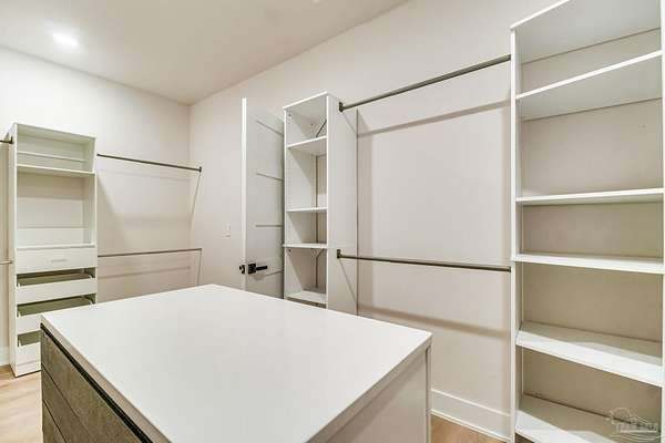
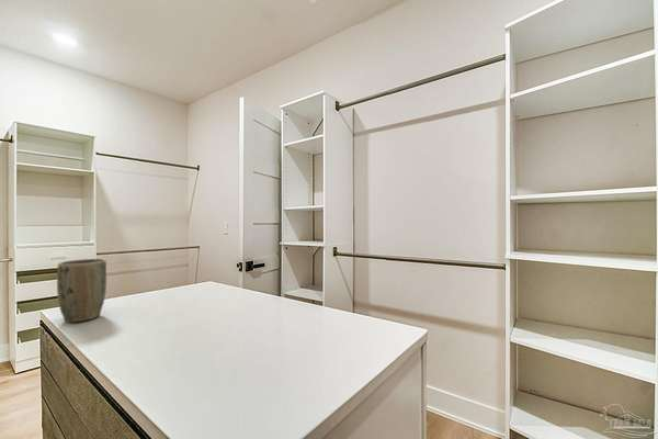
+ plant pot (82, 289)
